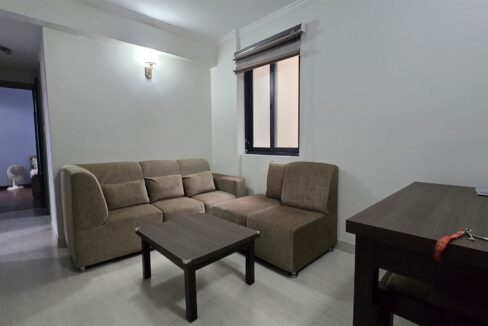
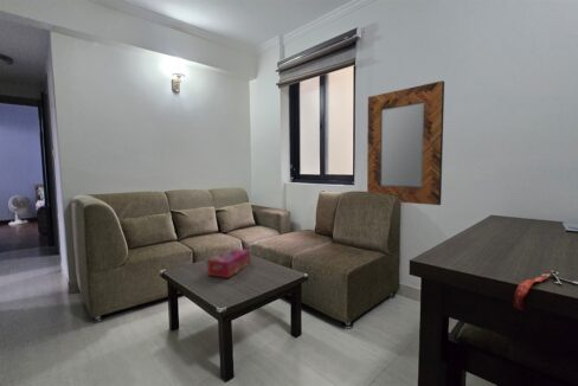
+ home mirror (402, 147)
+ tissue box (230, 262)
